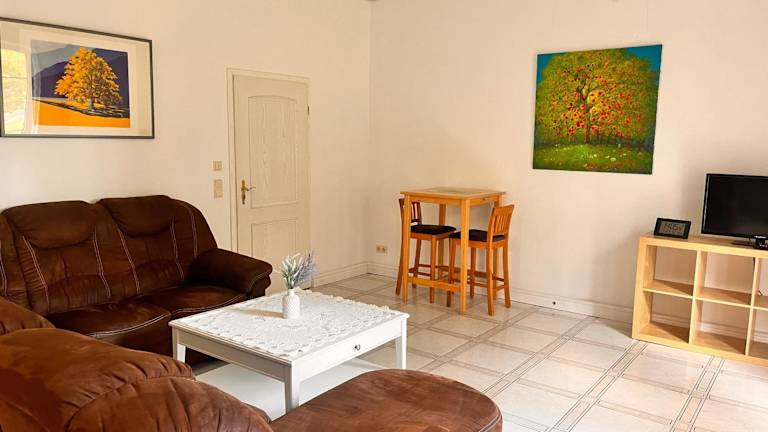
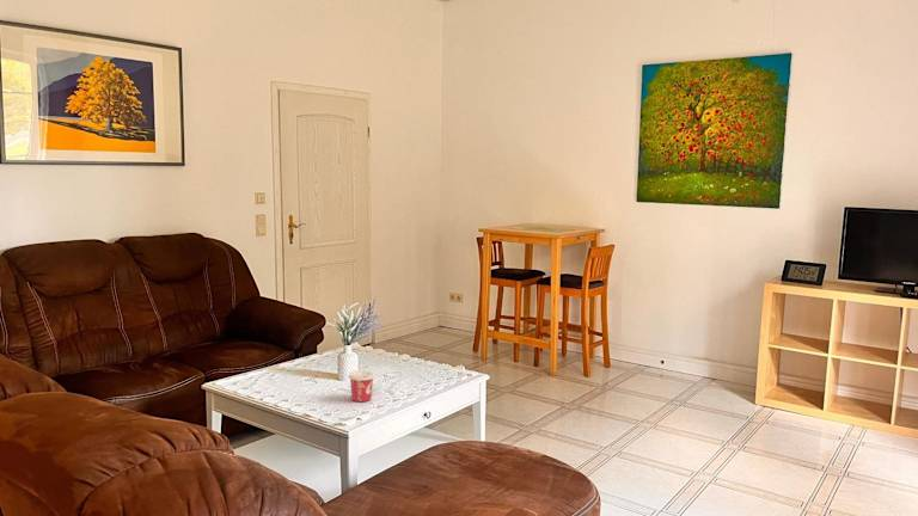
+ cup (361, 386)
